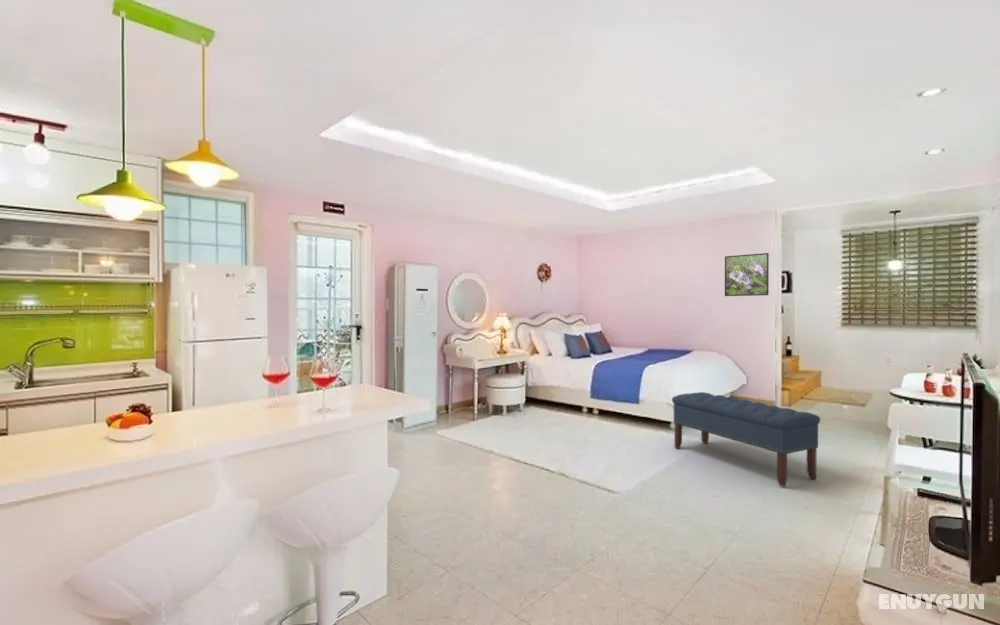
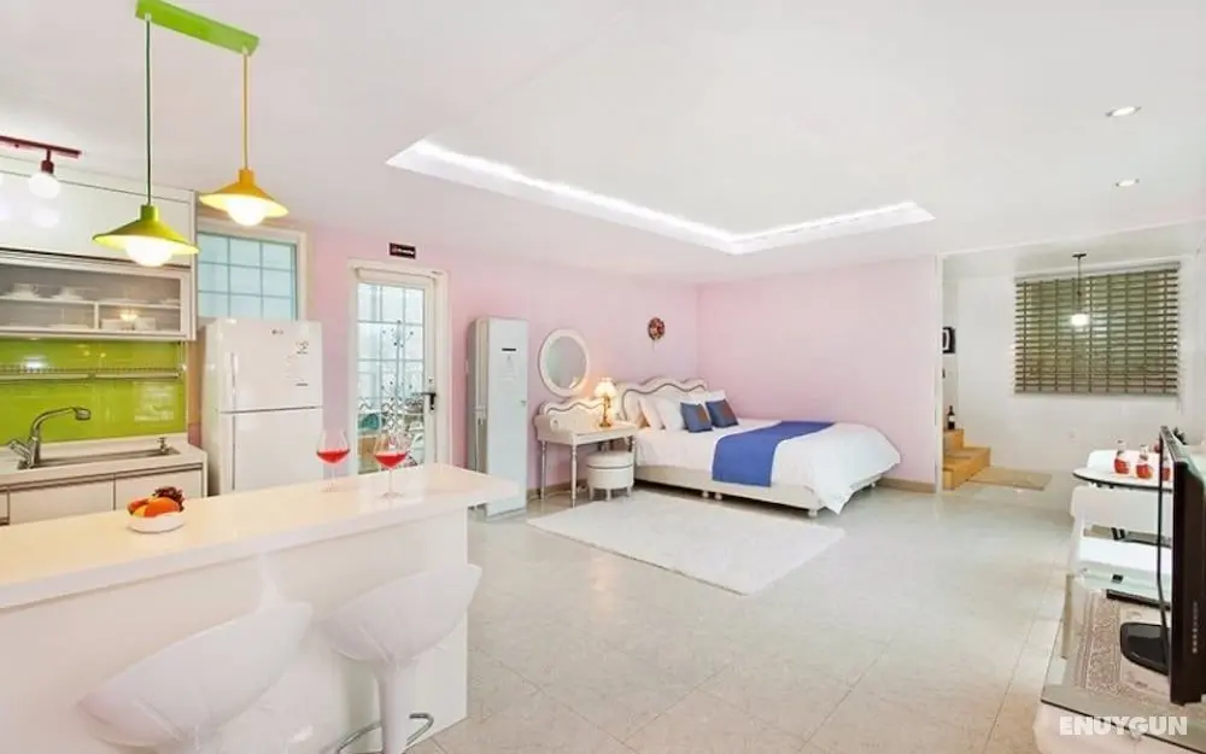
- bench (738, 431)
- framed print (746, 275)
